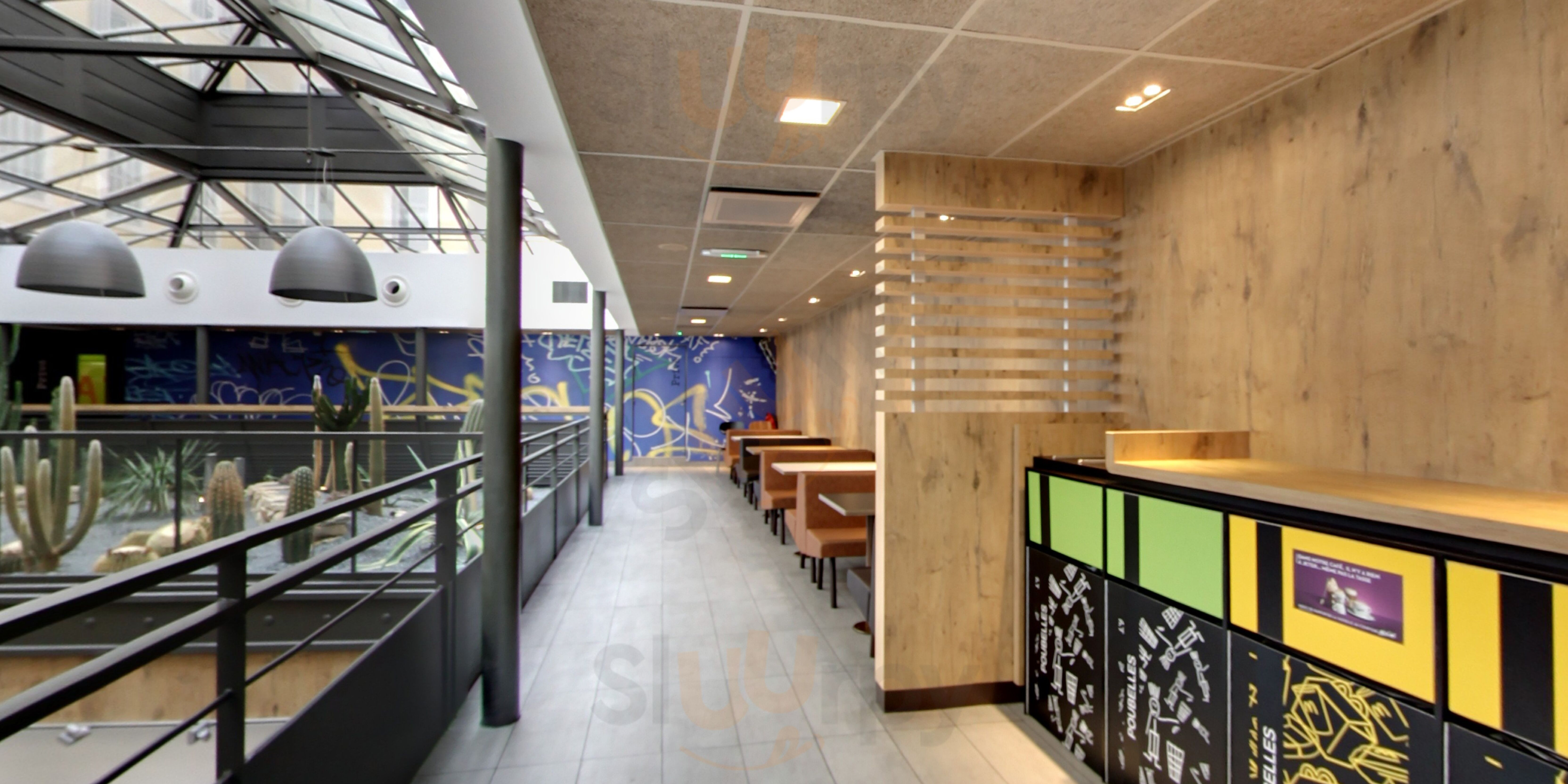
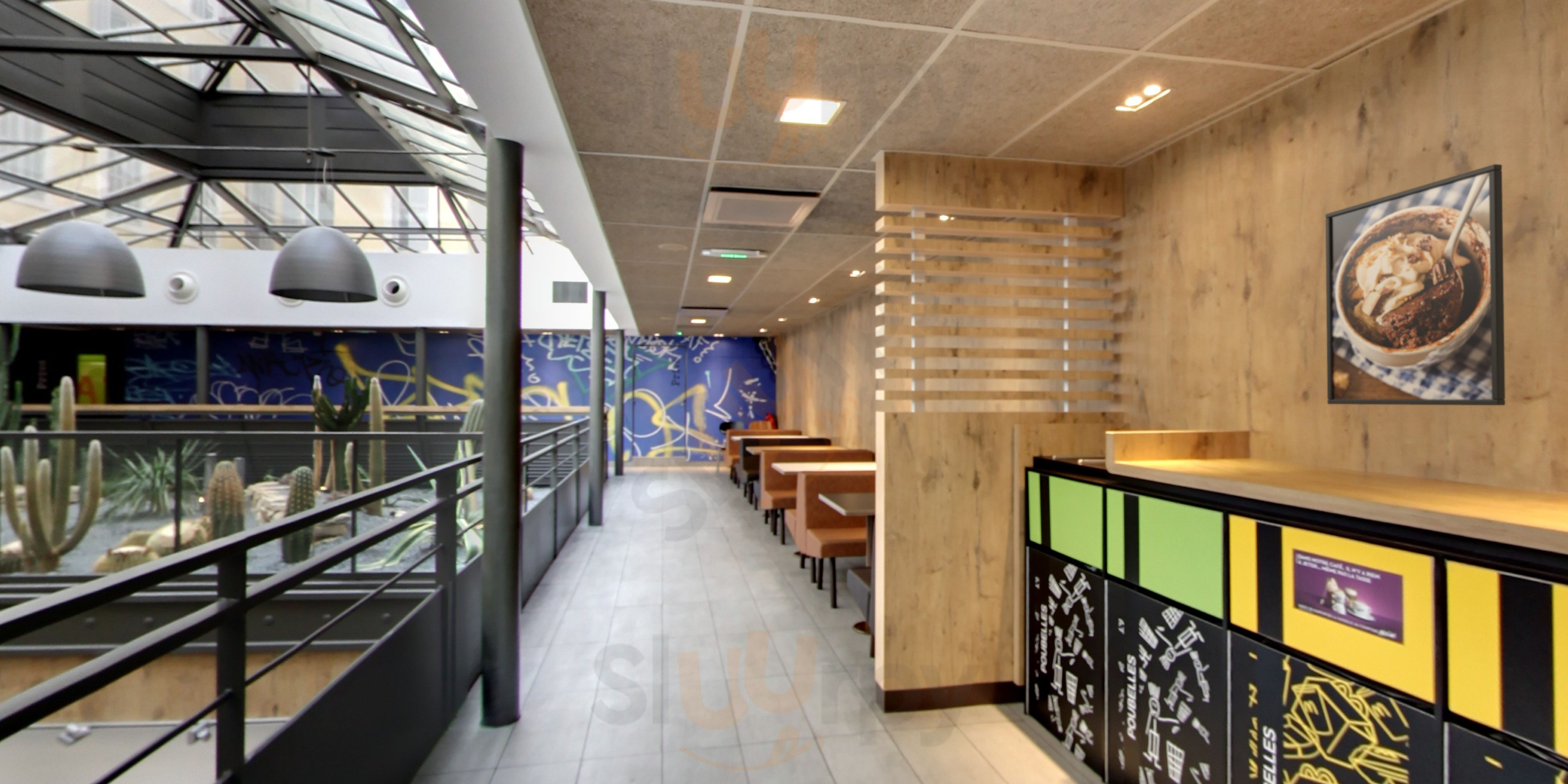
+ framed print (1405, 298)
